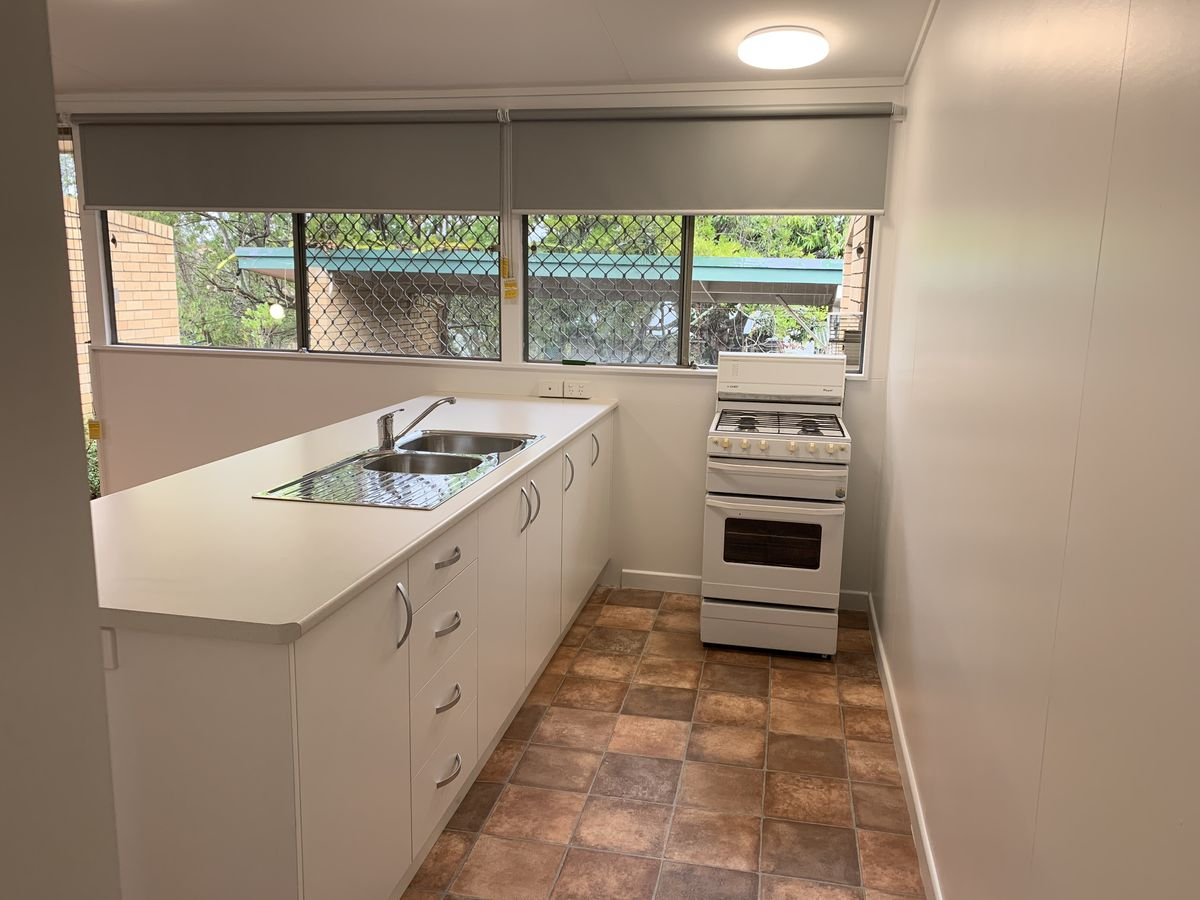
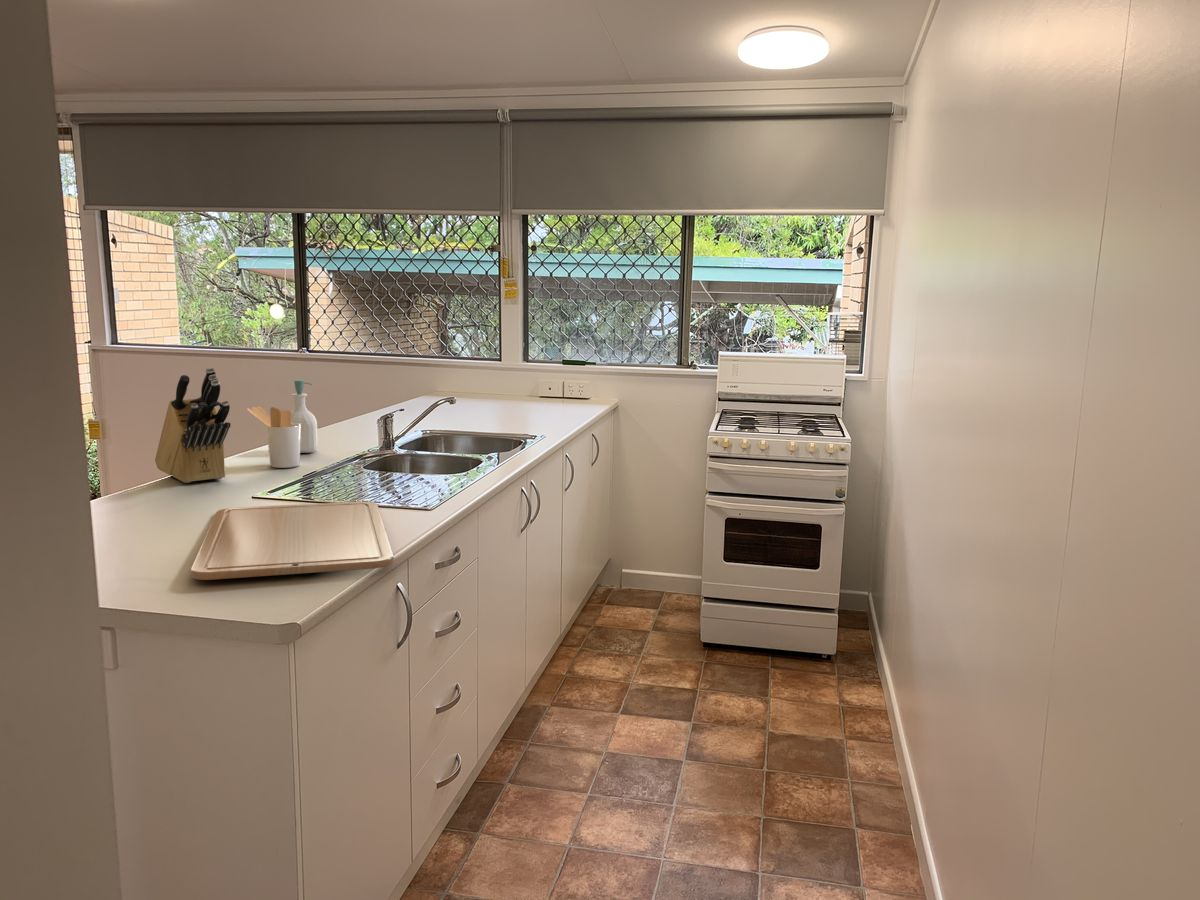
+ knife block (191, 421)
+ utensil holder (275, 435)
+ chopping board (297, 534)
+ soap bottle (300, 415)
